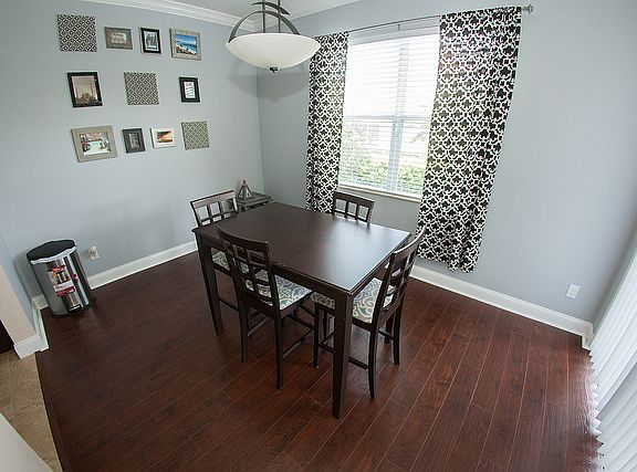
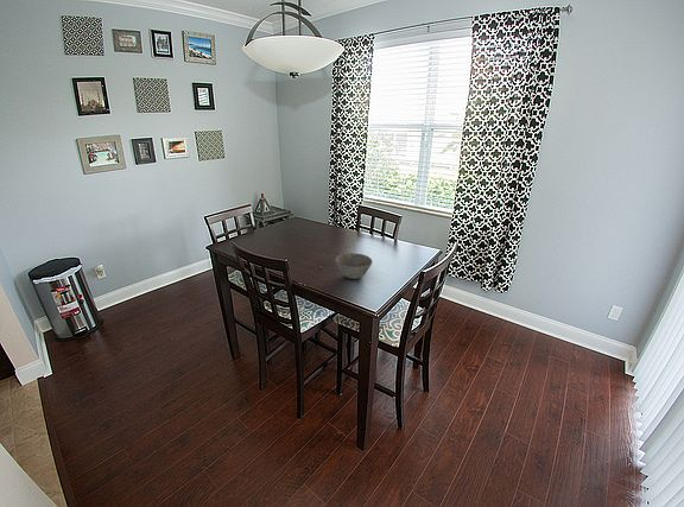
+ bowl (353, 267)
